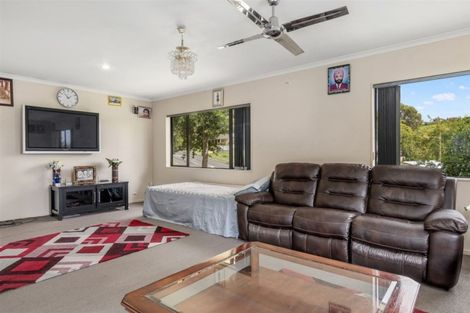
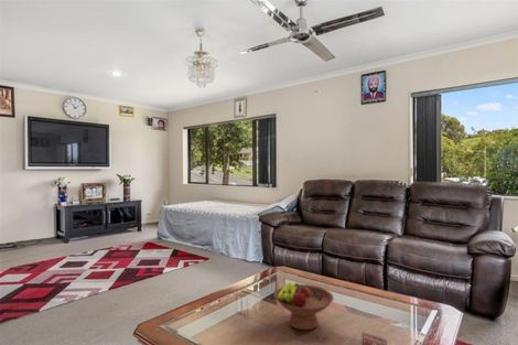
+ fruit bowl (303, 303)
